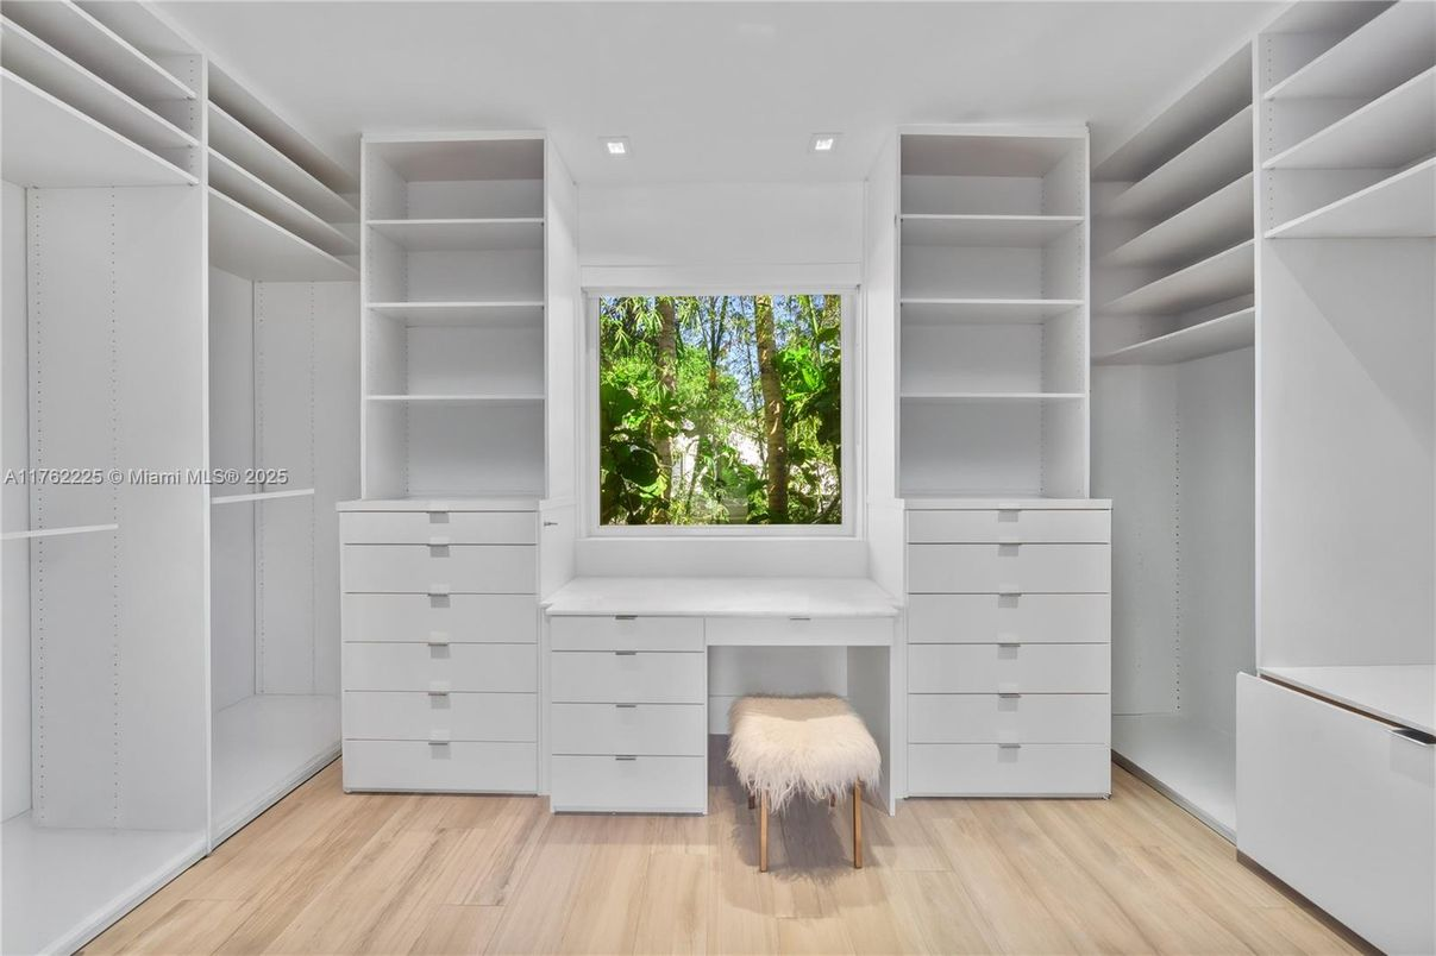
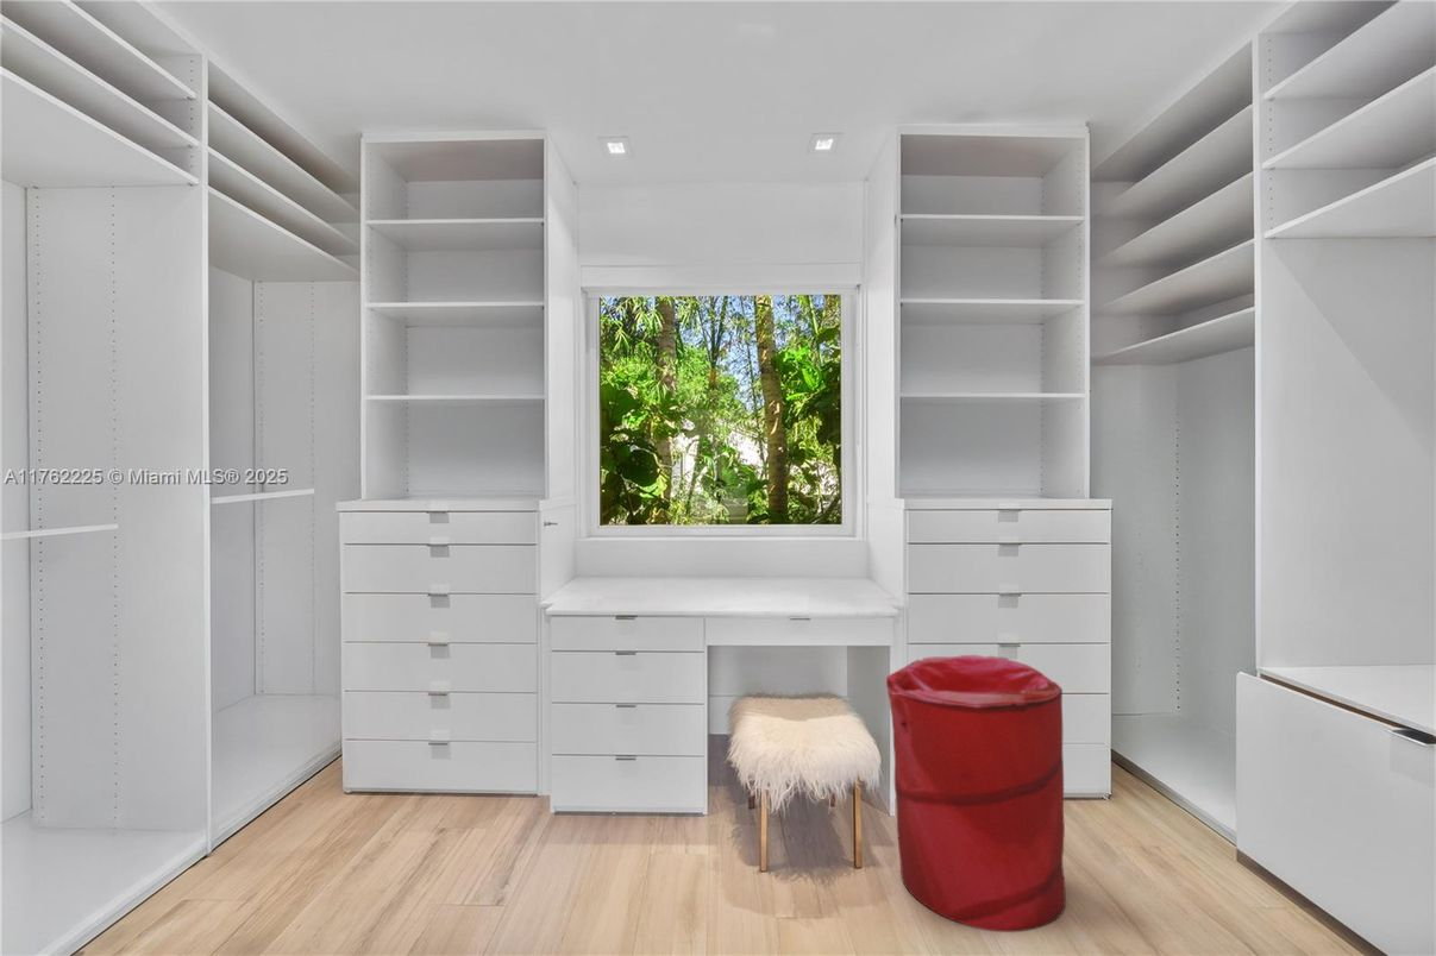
+ laundry hamper (973, 776)
